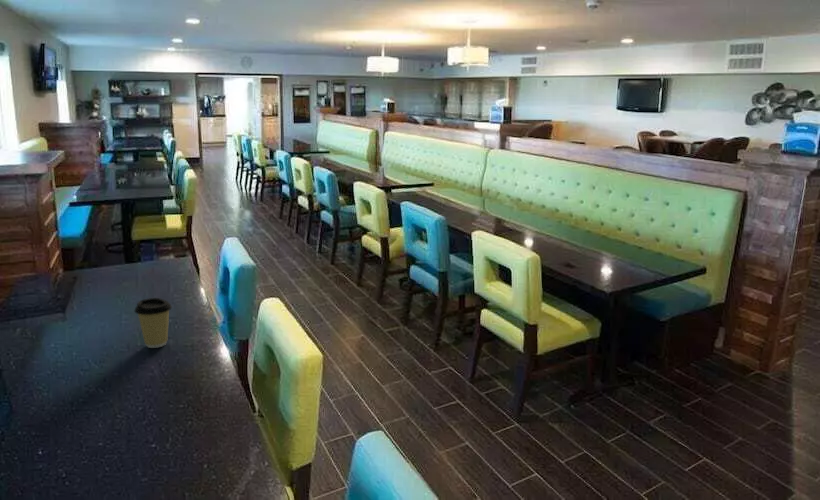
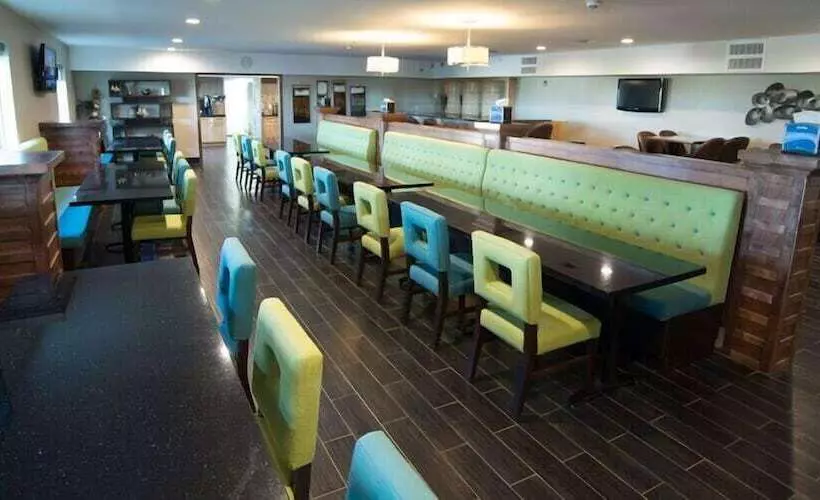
- coffee cup (154, 323)
